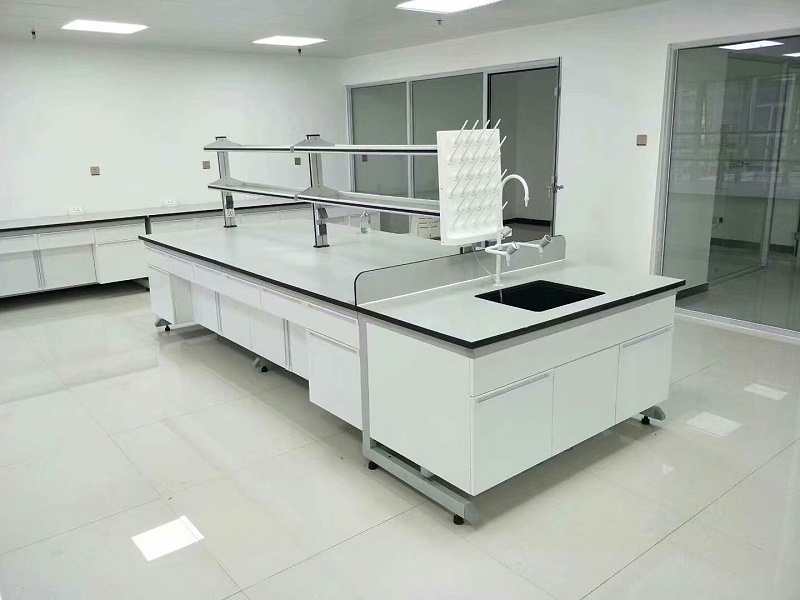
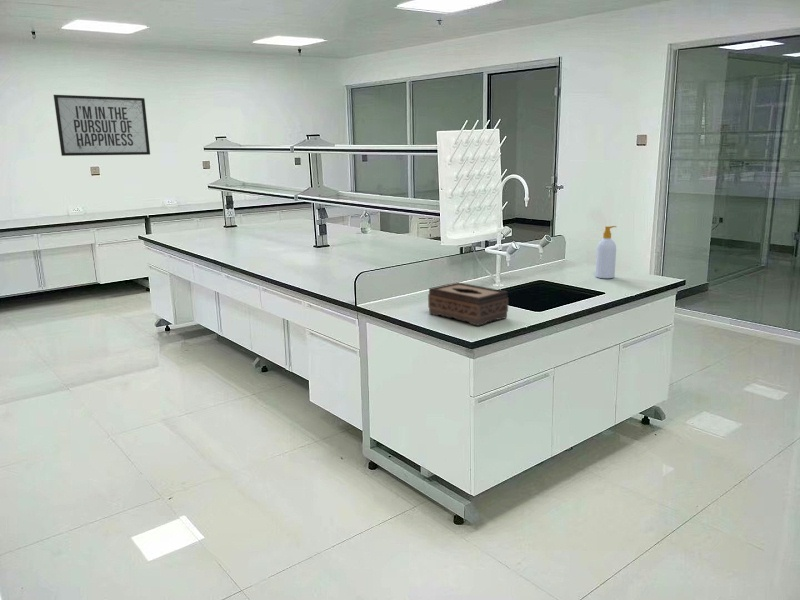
+ mirror (104, 126)
+ soap bottle (606, 251)
+ tissue box (467, 302)
